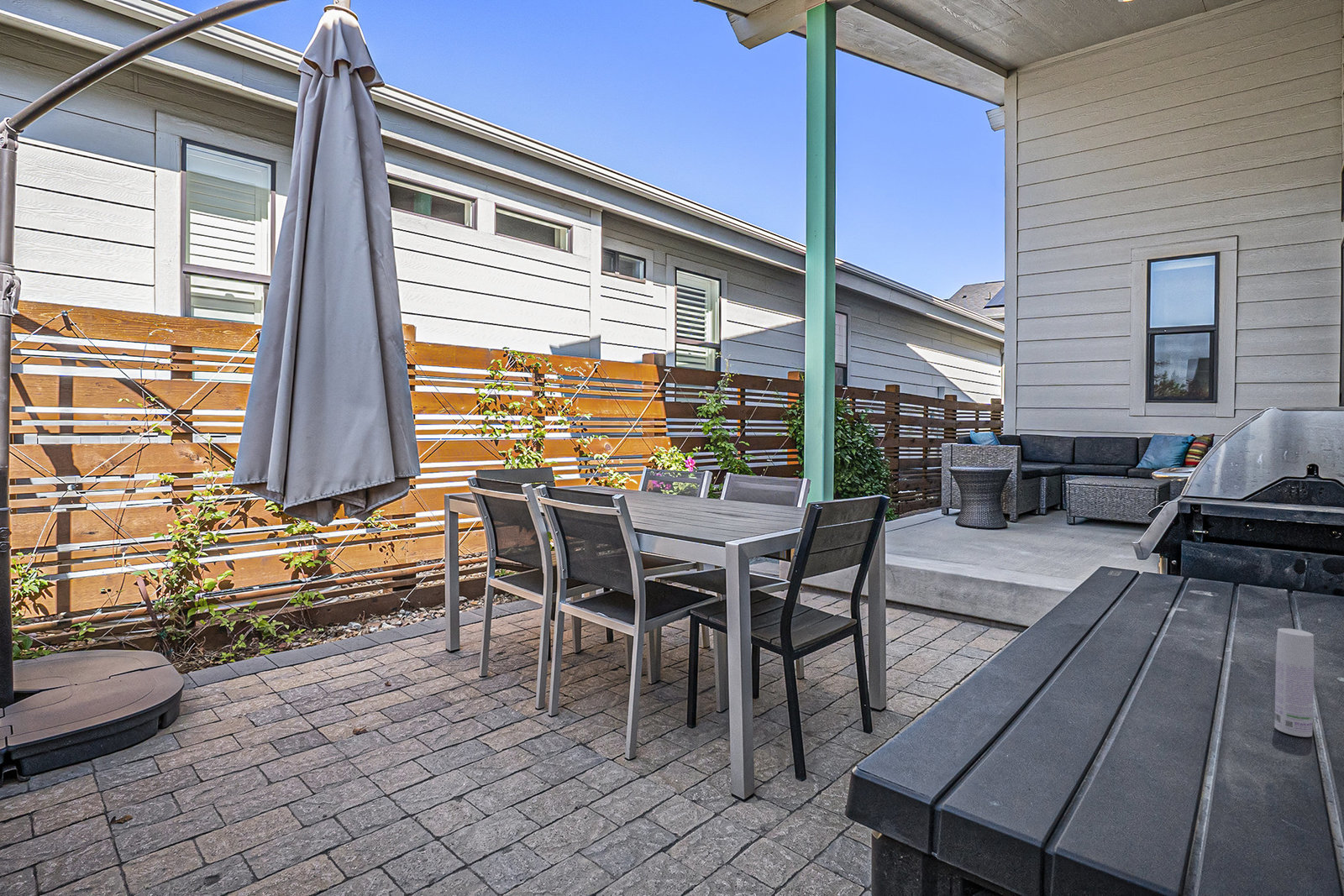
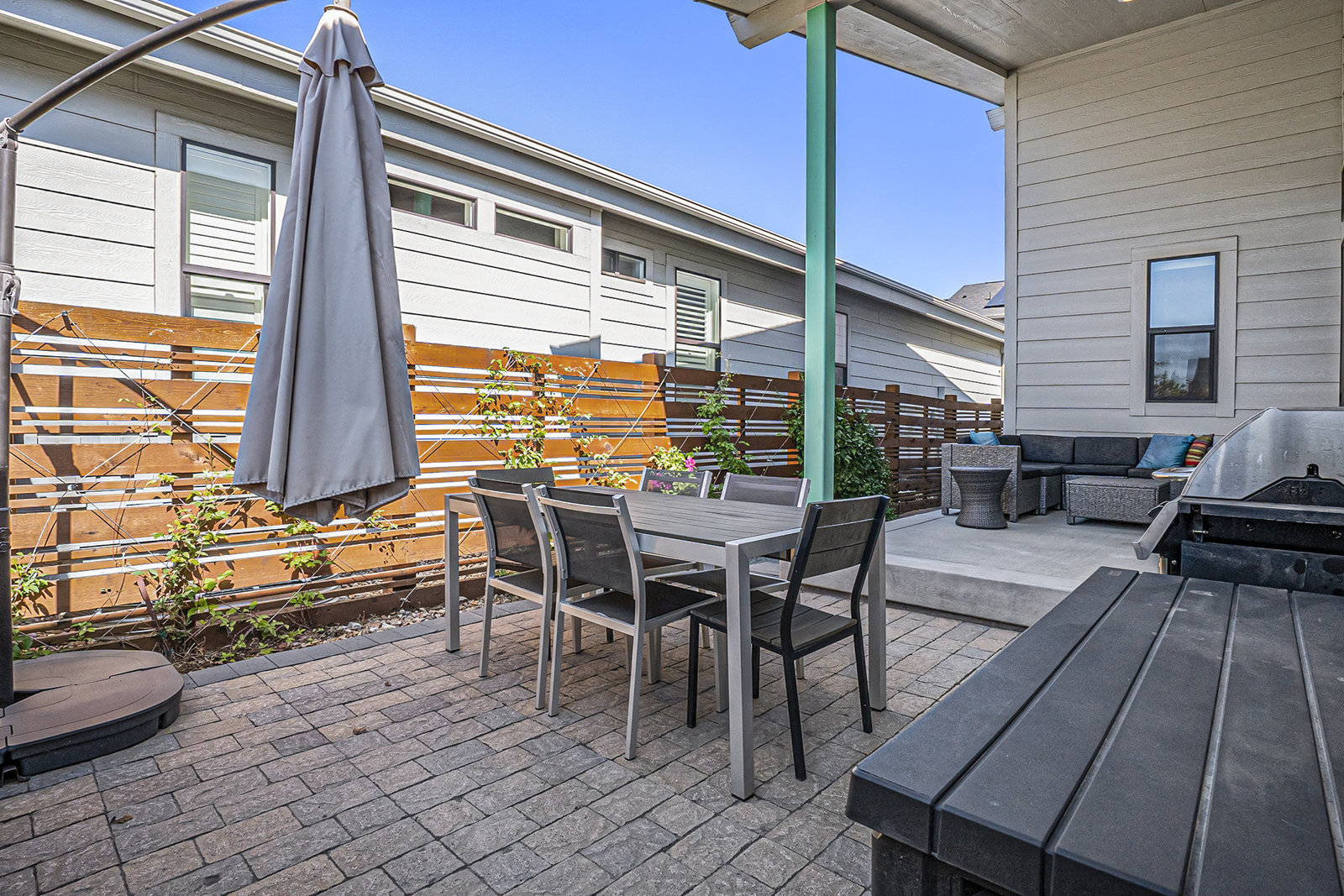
- bottle (1294, 681)
